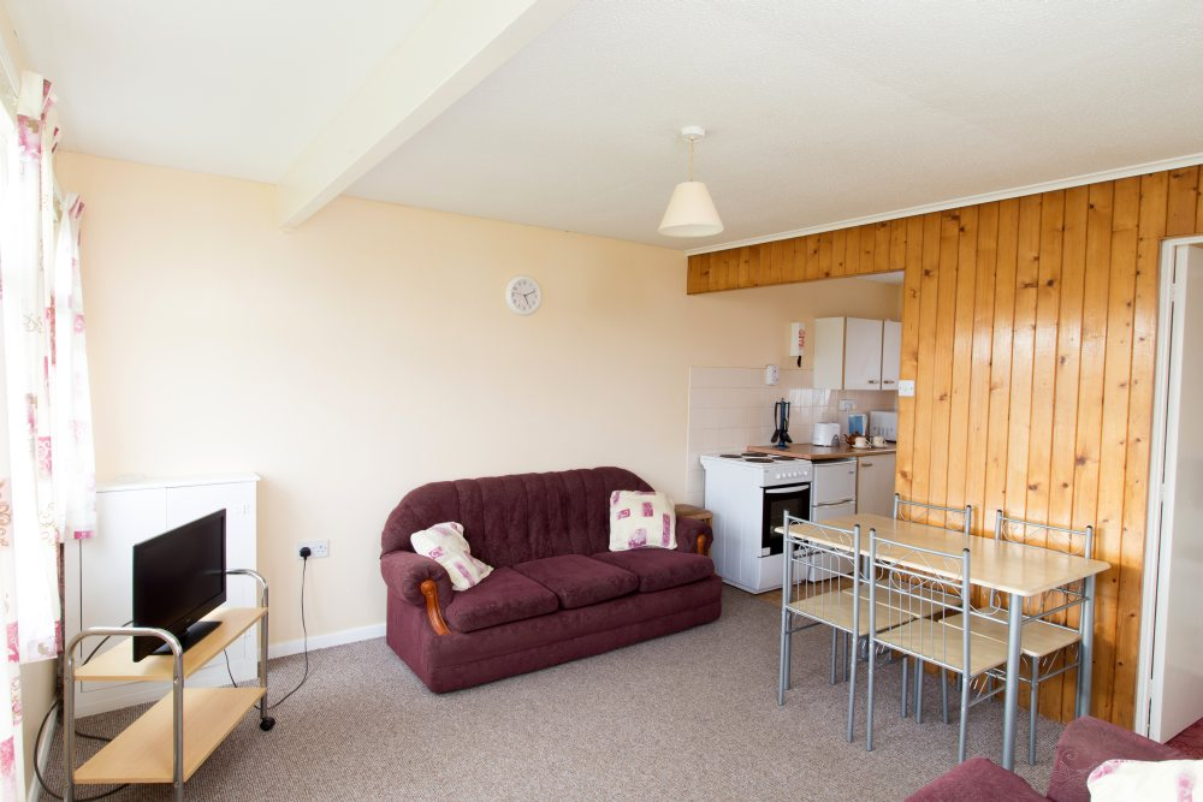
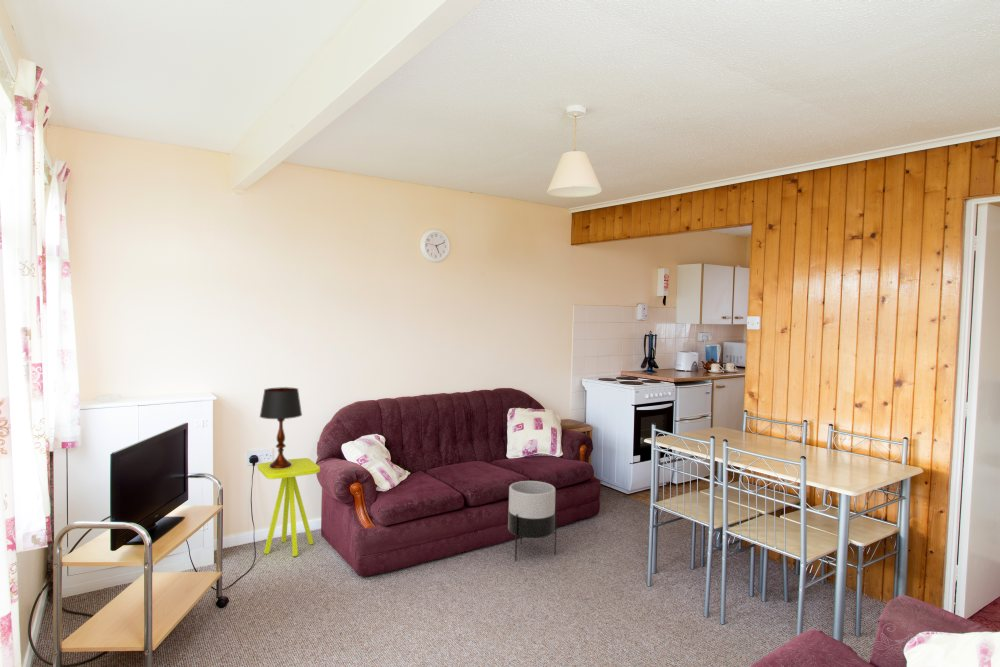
+ table lamp (280, 427)
+ side table (288, 507)
+ planter (530, 519)
